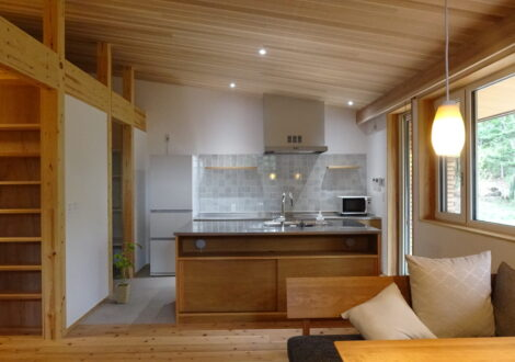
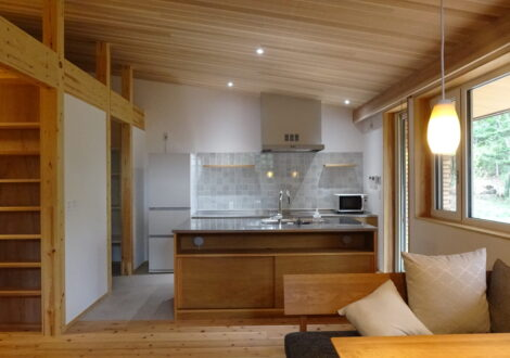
- house plant (126, 271)
